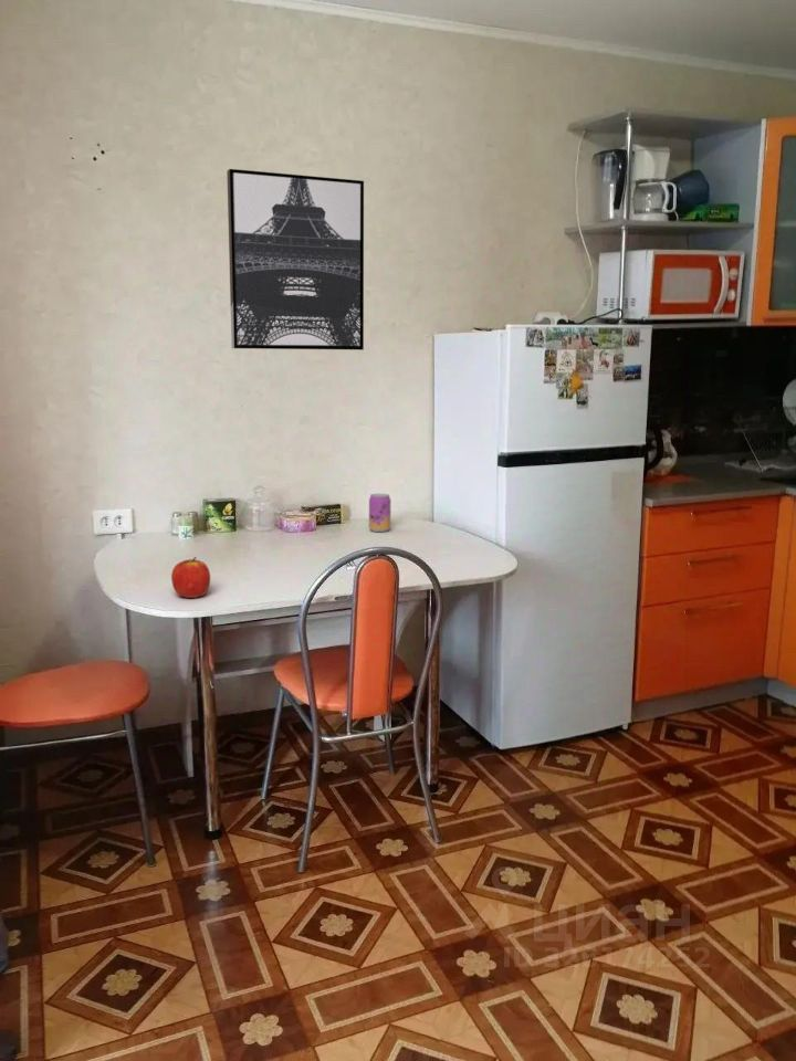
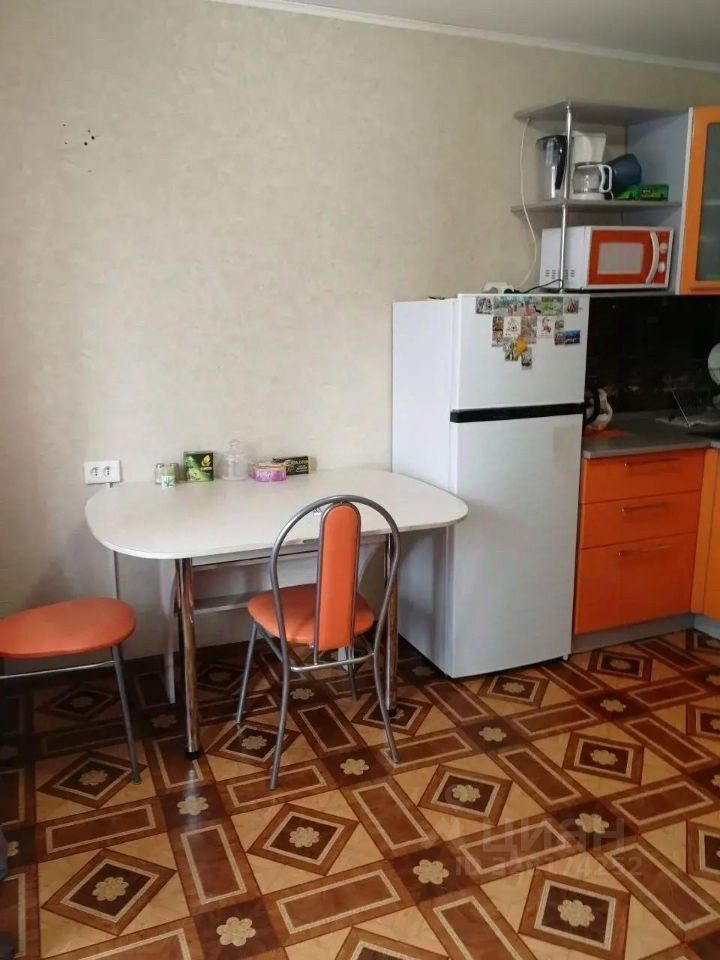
- wall art (297, 263)
- beverage can (379, 512)
- apple (190, 576)
